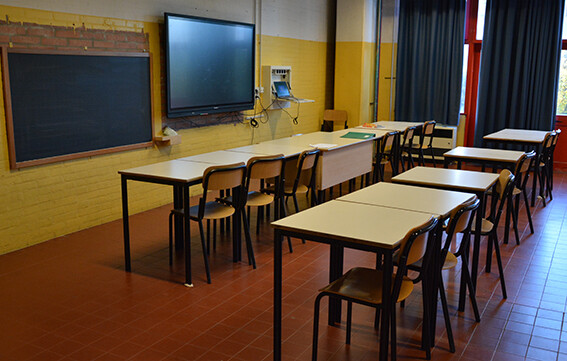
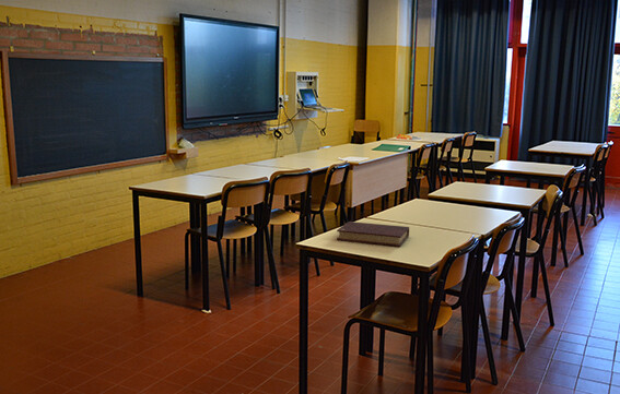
+ book (373, 232)
